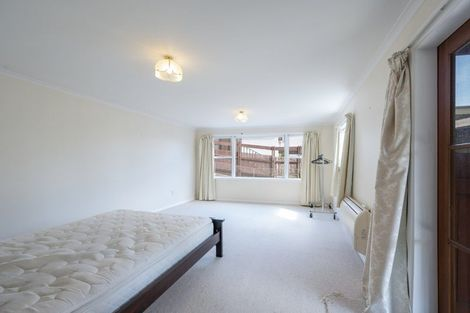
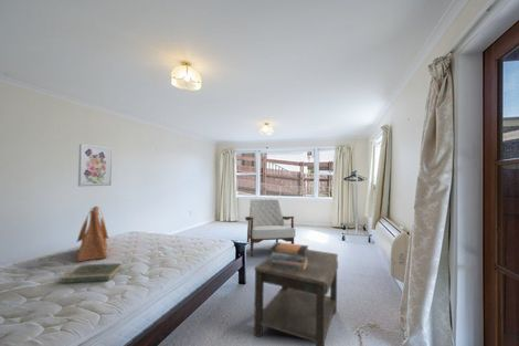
+ wall art (96, 166)
+ armchair (267, 224)
+ side table (299, 291)
+ tote bag (94, 231)
+ book stack (288, 254)
+ book (94, 272)
